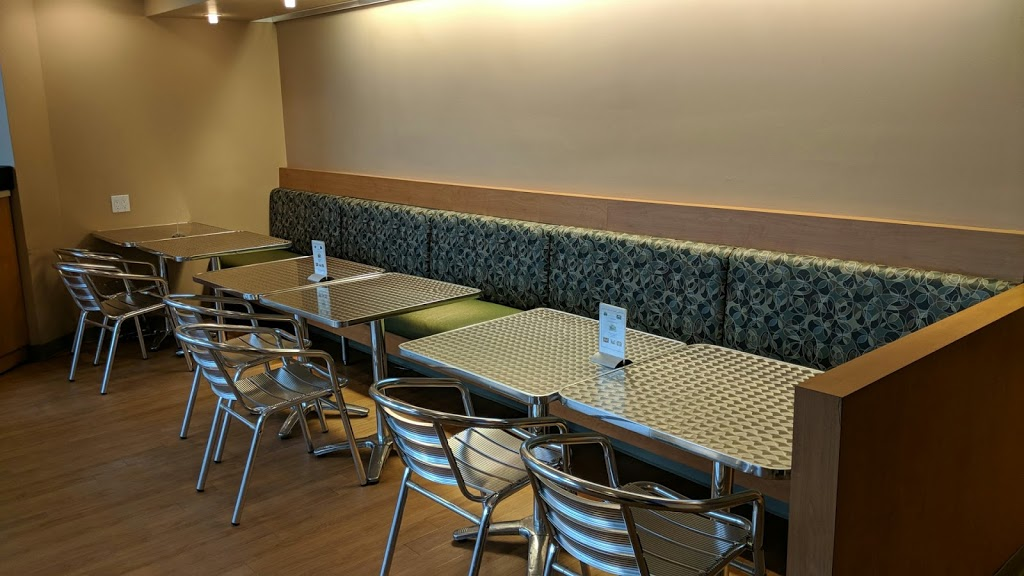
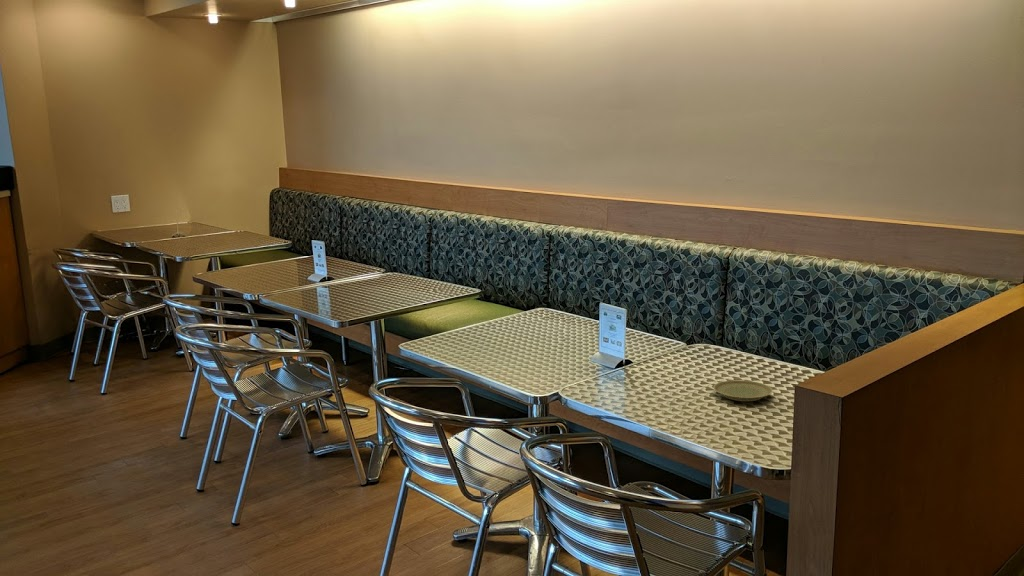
+ plate (742, 391)
